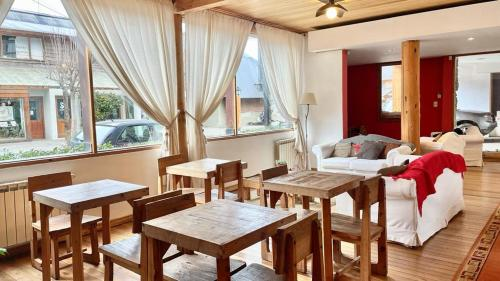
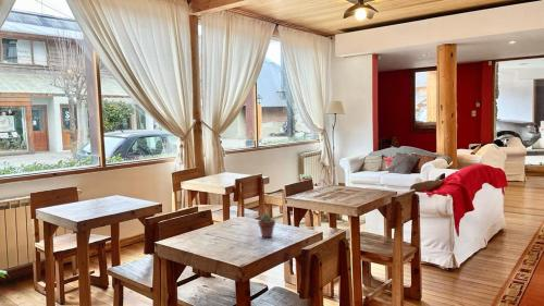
+ potted succulent (267, 224)
